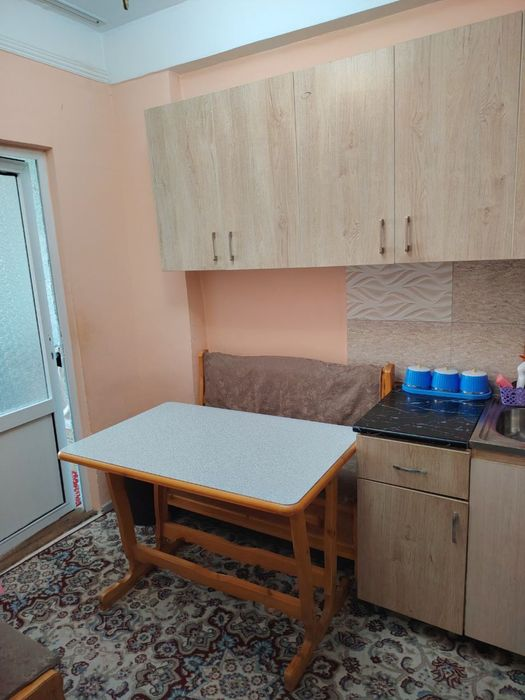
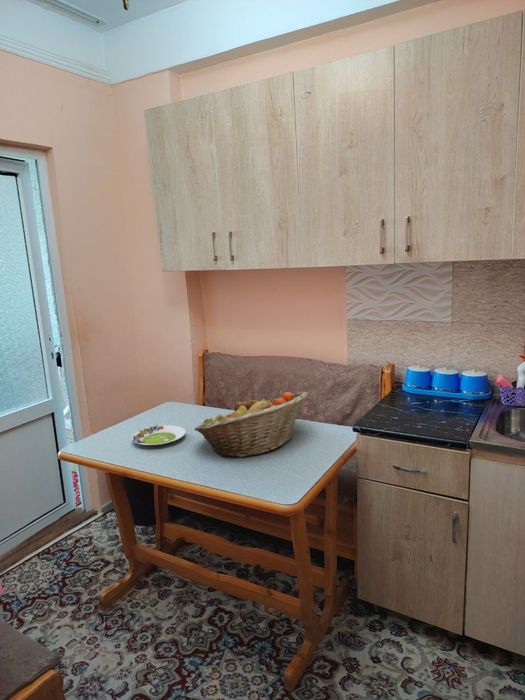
+ fruit basket (254, 419)
+ salad plate (159, 436)
